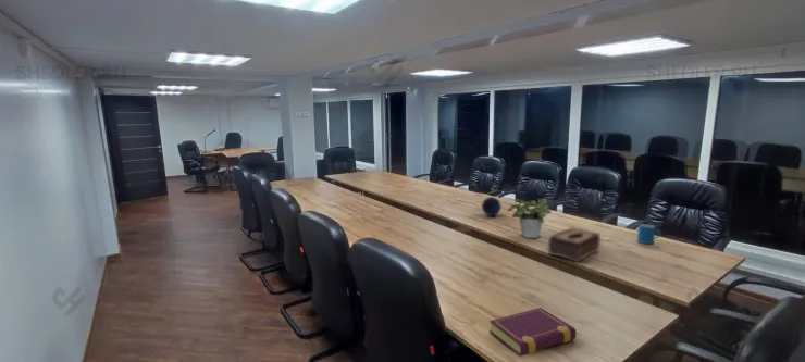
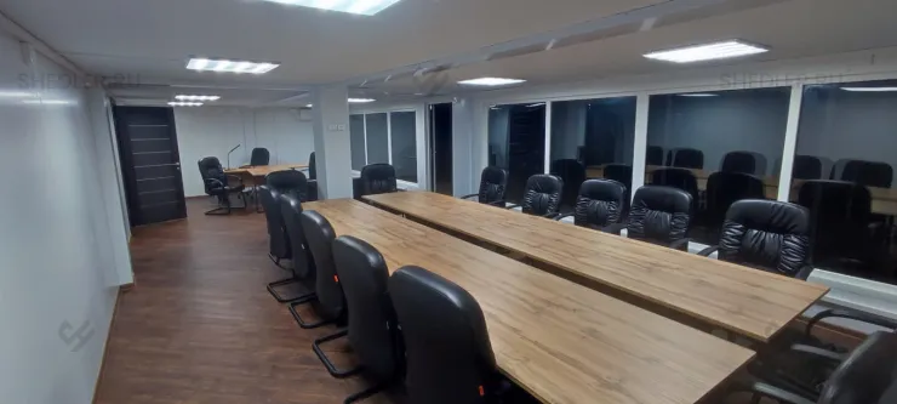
- tissue box (574, 244)
- mug (649, 234)
- decorative orb (491, 205)
- potted plant (530, 217)
- book (532, 329)
